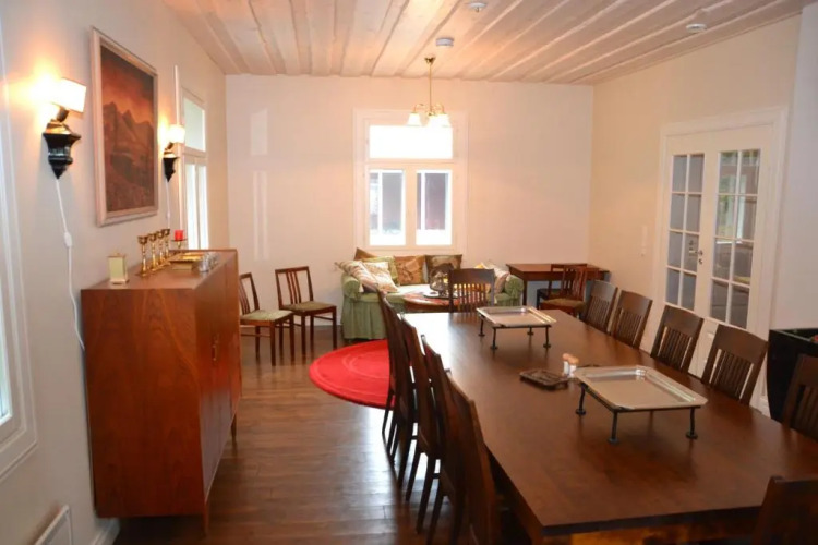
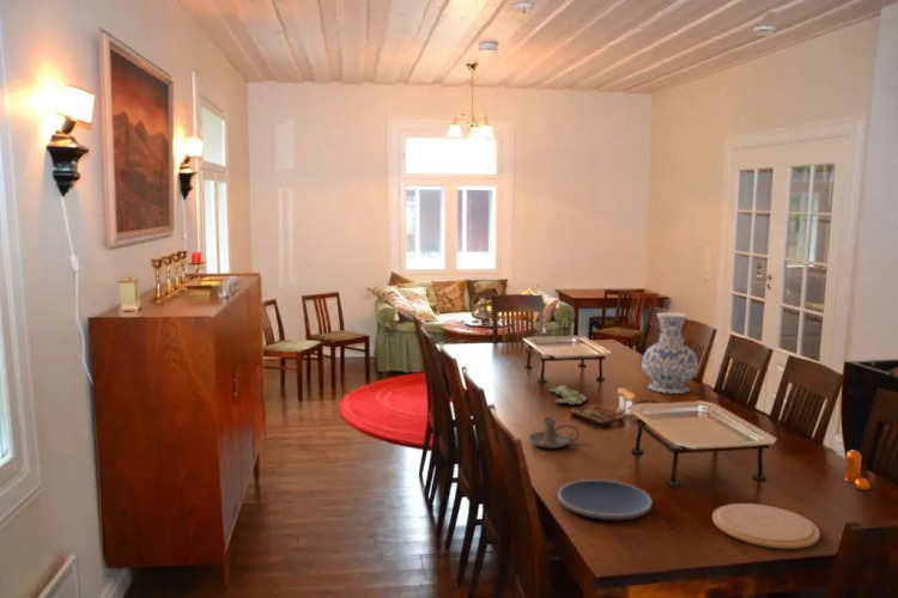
+ plate (603, 499)
+ pepper shaker (857, 468)
+ candle holder (553, 432)
+ vase (669, 350)
+ plate (764, 523)
+ decorative bowl (564, 393)
